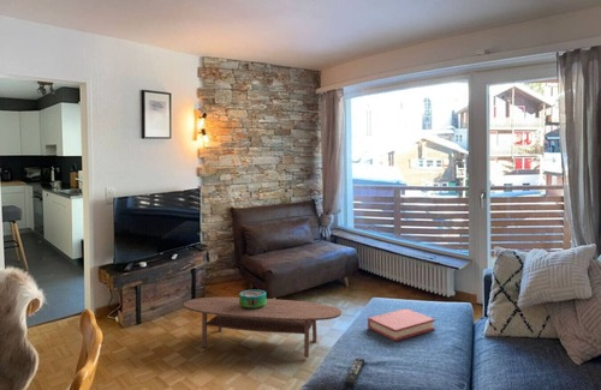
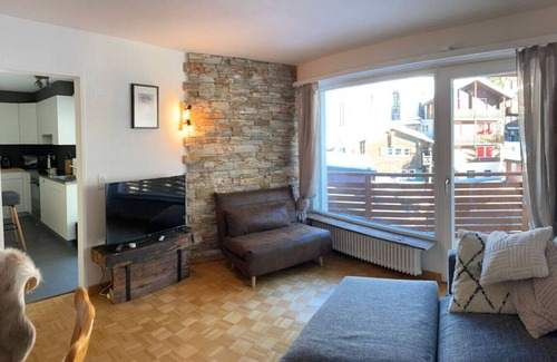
- remote control (355, 371)
- coffee table (260, 325)
- hardback book (400, 323)
- decorative bowl (252, 299)
